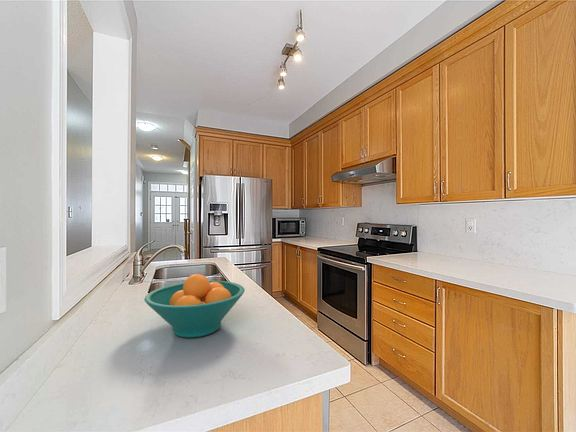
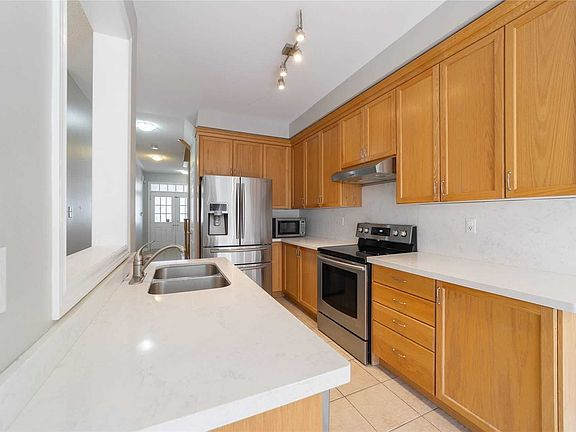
- fruit bowl (197, 301)
